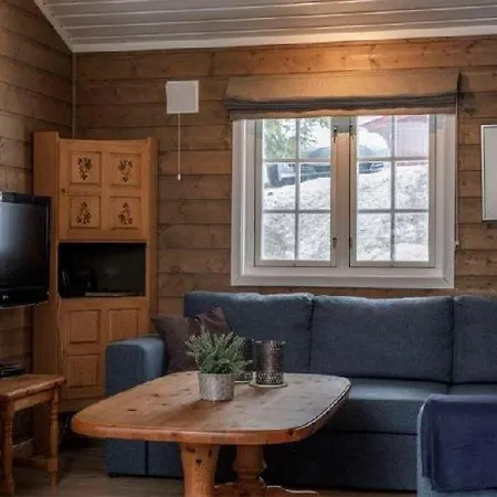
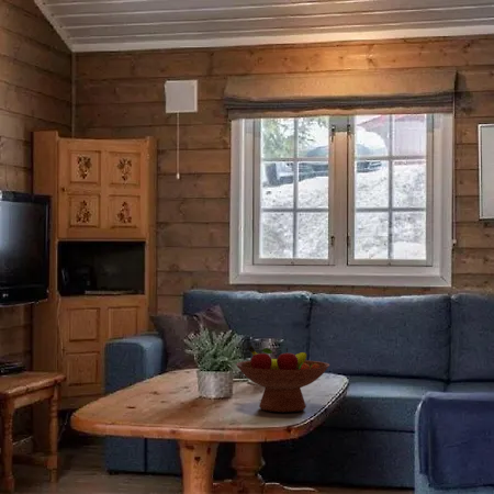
+ fruit bowl (282, 378)
